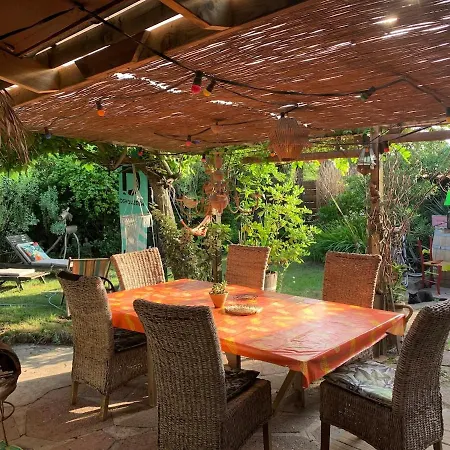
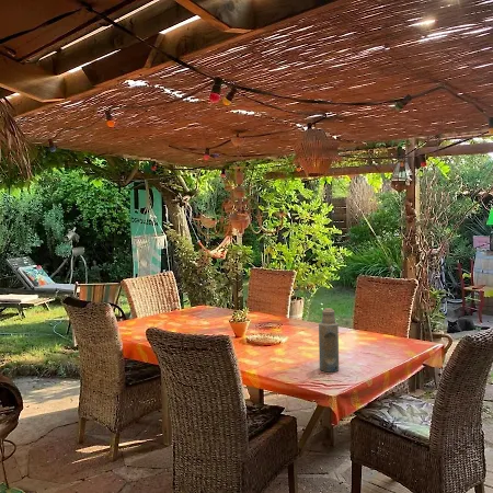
+ bottle (329, 339)
